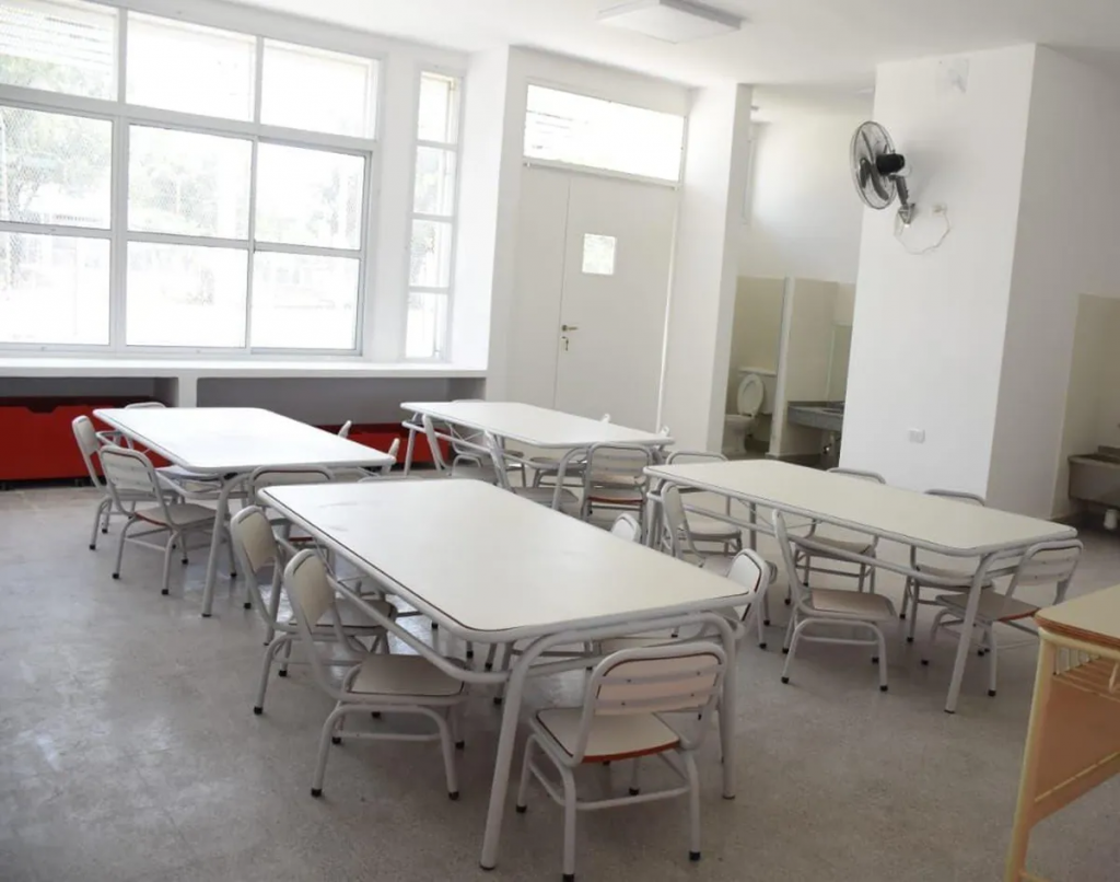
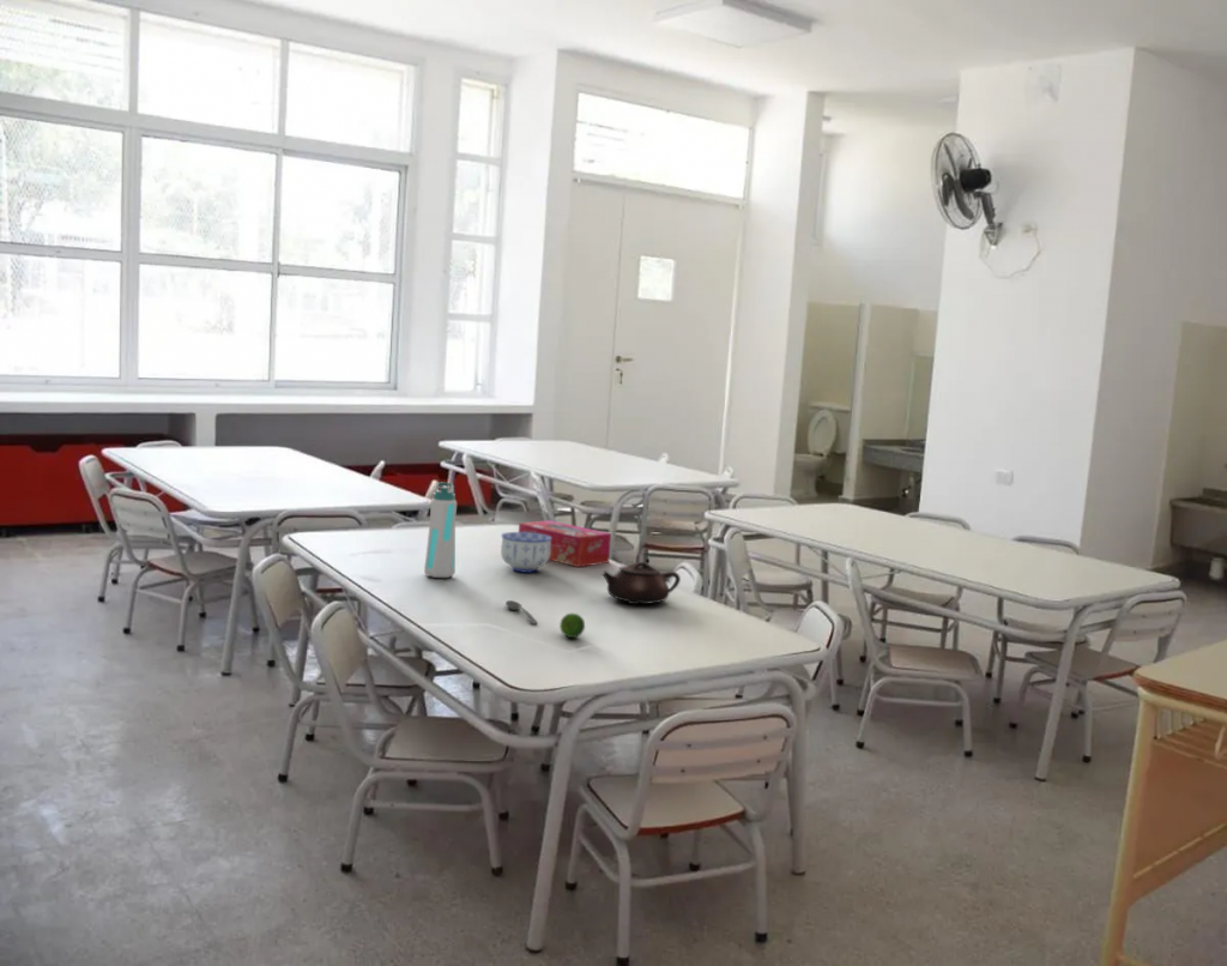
+ teapot (640, 581)
+ fruit (572, 624)
+ water bottle (441, 530)
+ tissue box (563, 542)
+ soupspoon (522, 610)
+ bowl (525, 553)
